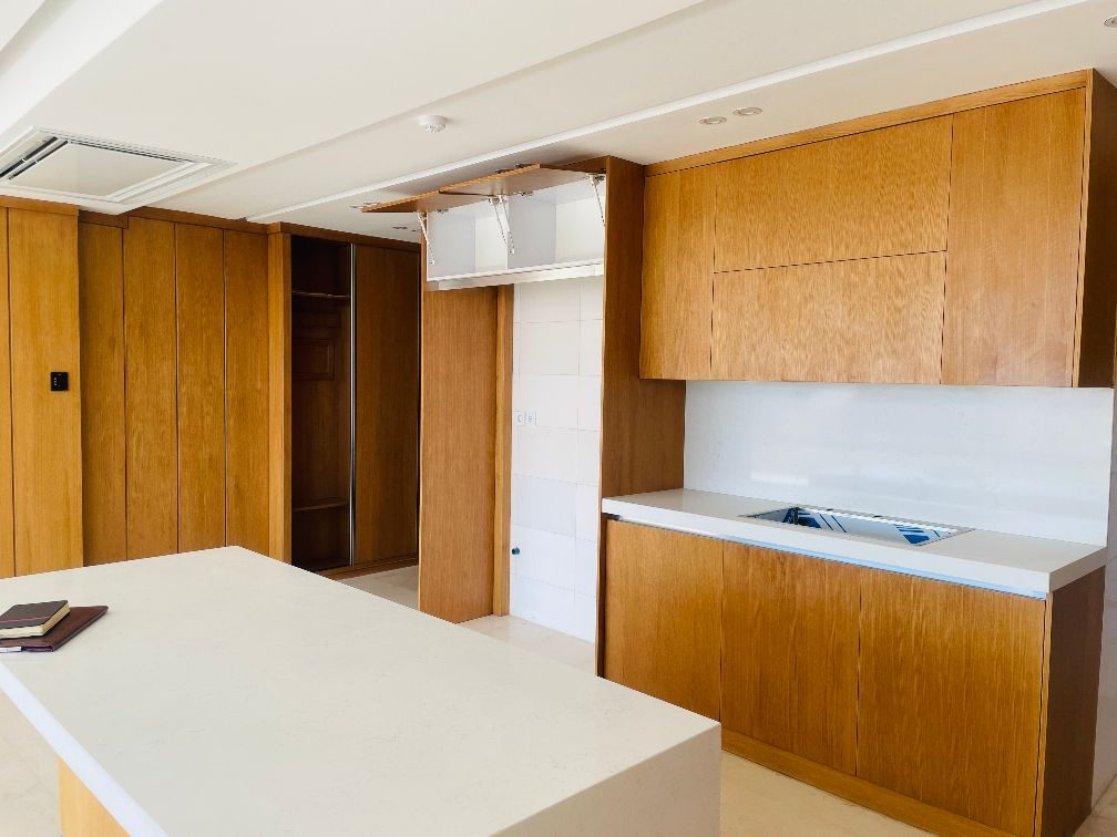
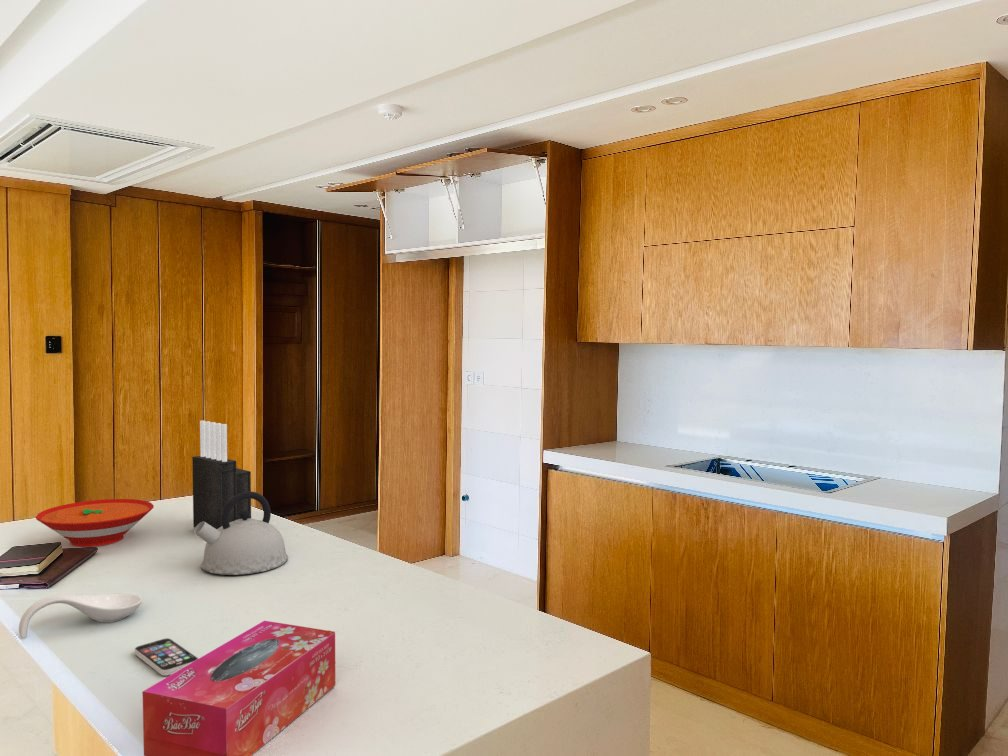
+ bowl (97, 524)
+ spoon rest (83, 608)
+ knife block (224, 475)
+ tissue box (248, 688)
+ smartphone (166, 656)
+ kettle (241, 527)
